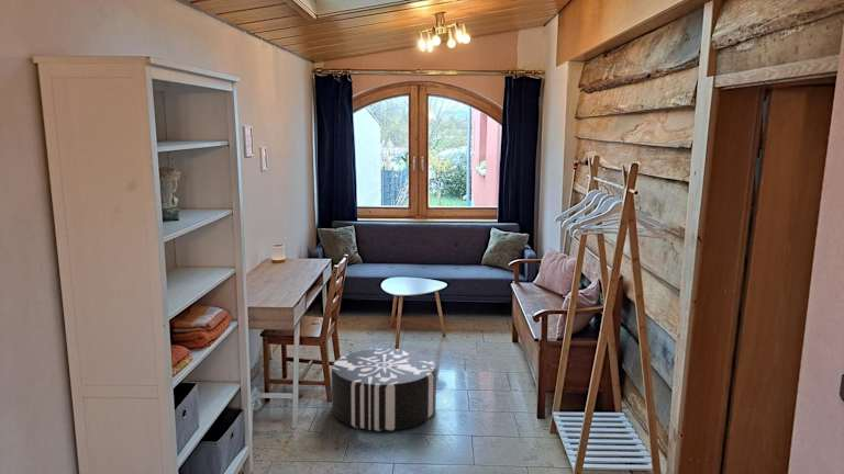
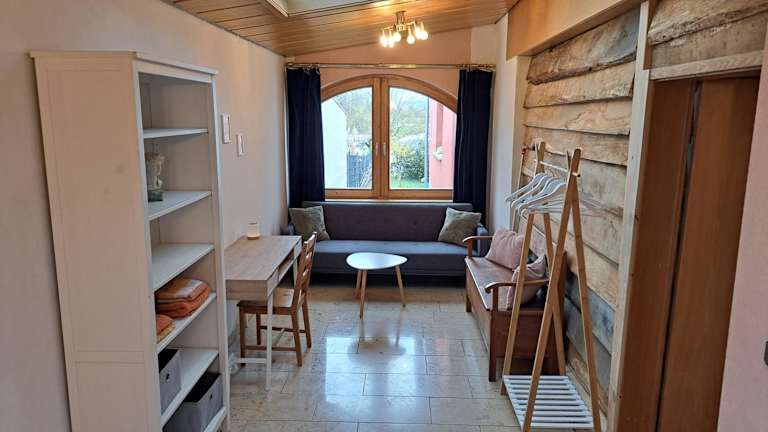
- pouf (384, 386)
